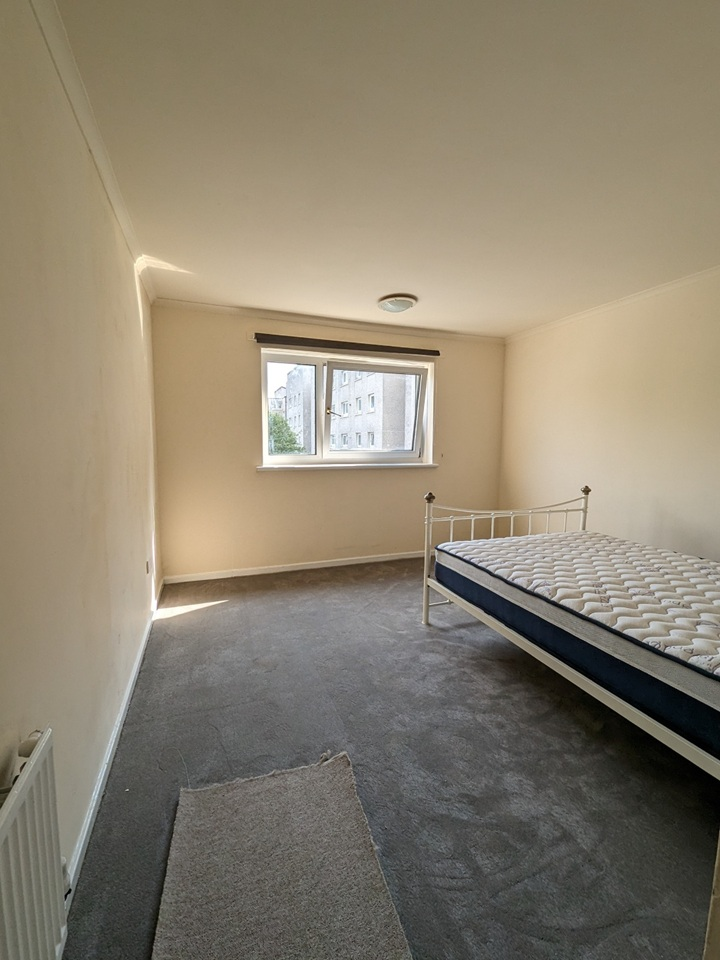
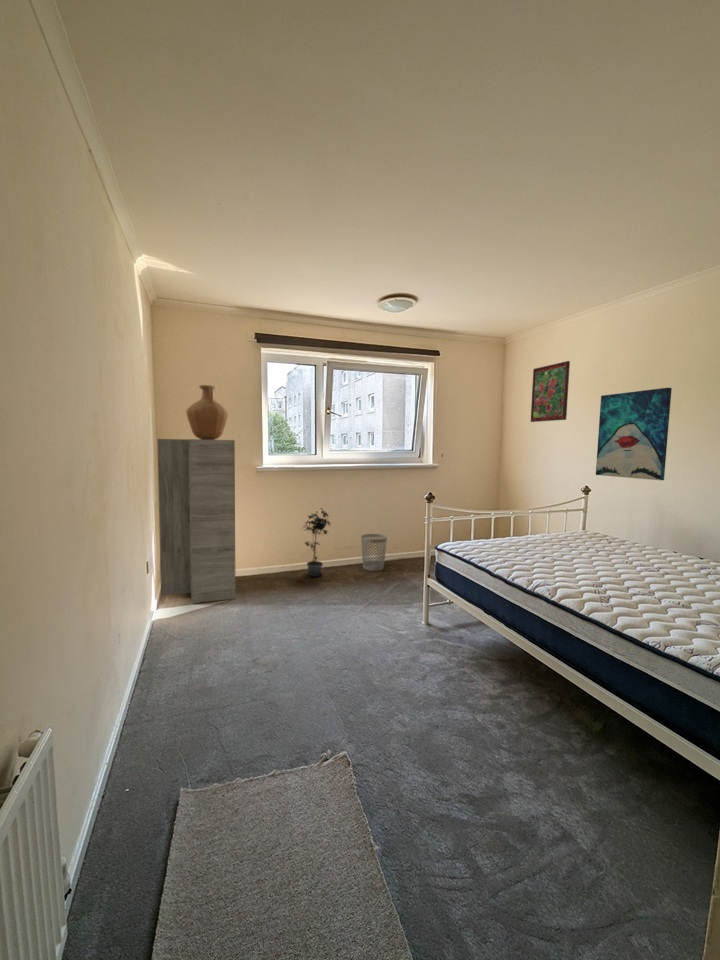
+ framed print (549, 393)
+ wastebasket (374, 552)
+ wall art (630, 435)
+ potted plant (316, 542)
+ cabinet (197, 516)
+ vase (207, 412)
